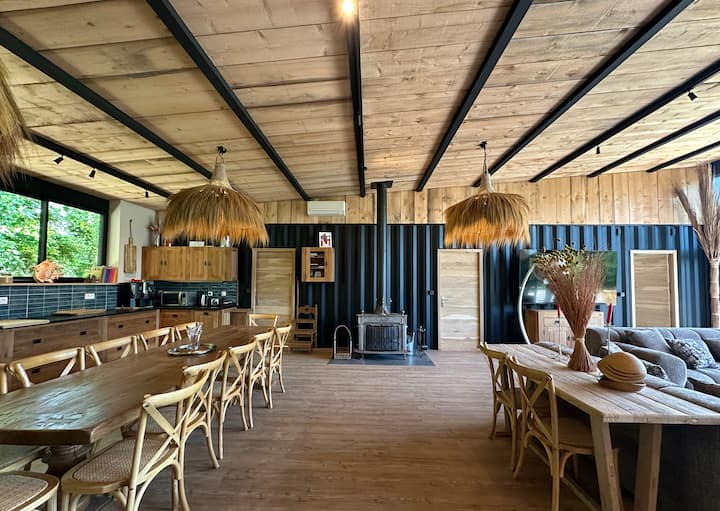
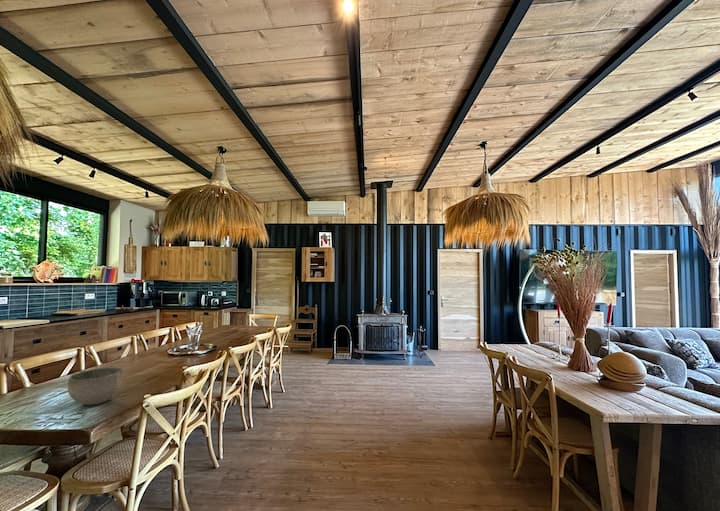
+ bowl (96, 387)
